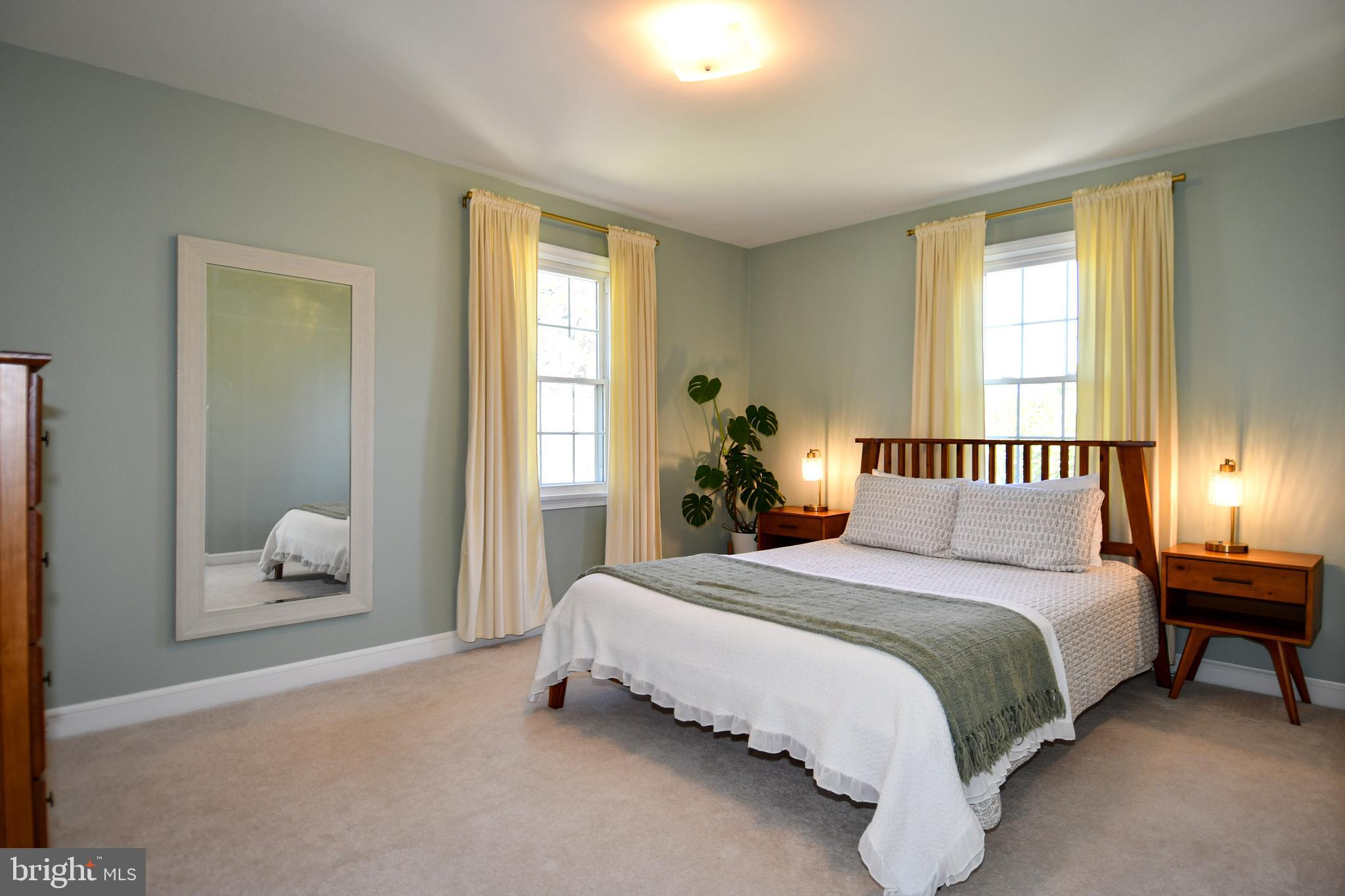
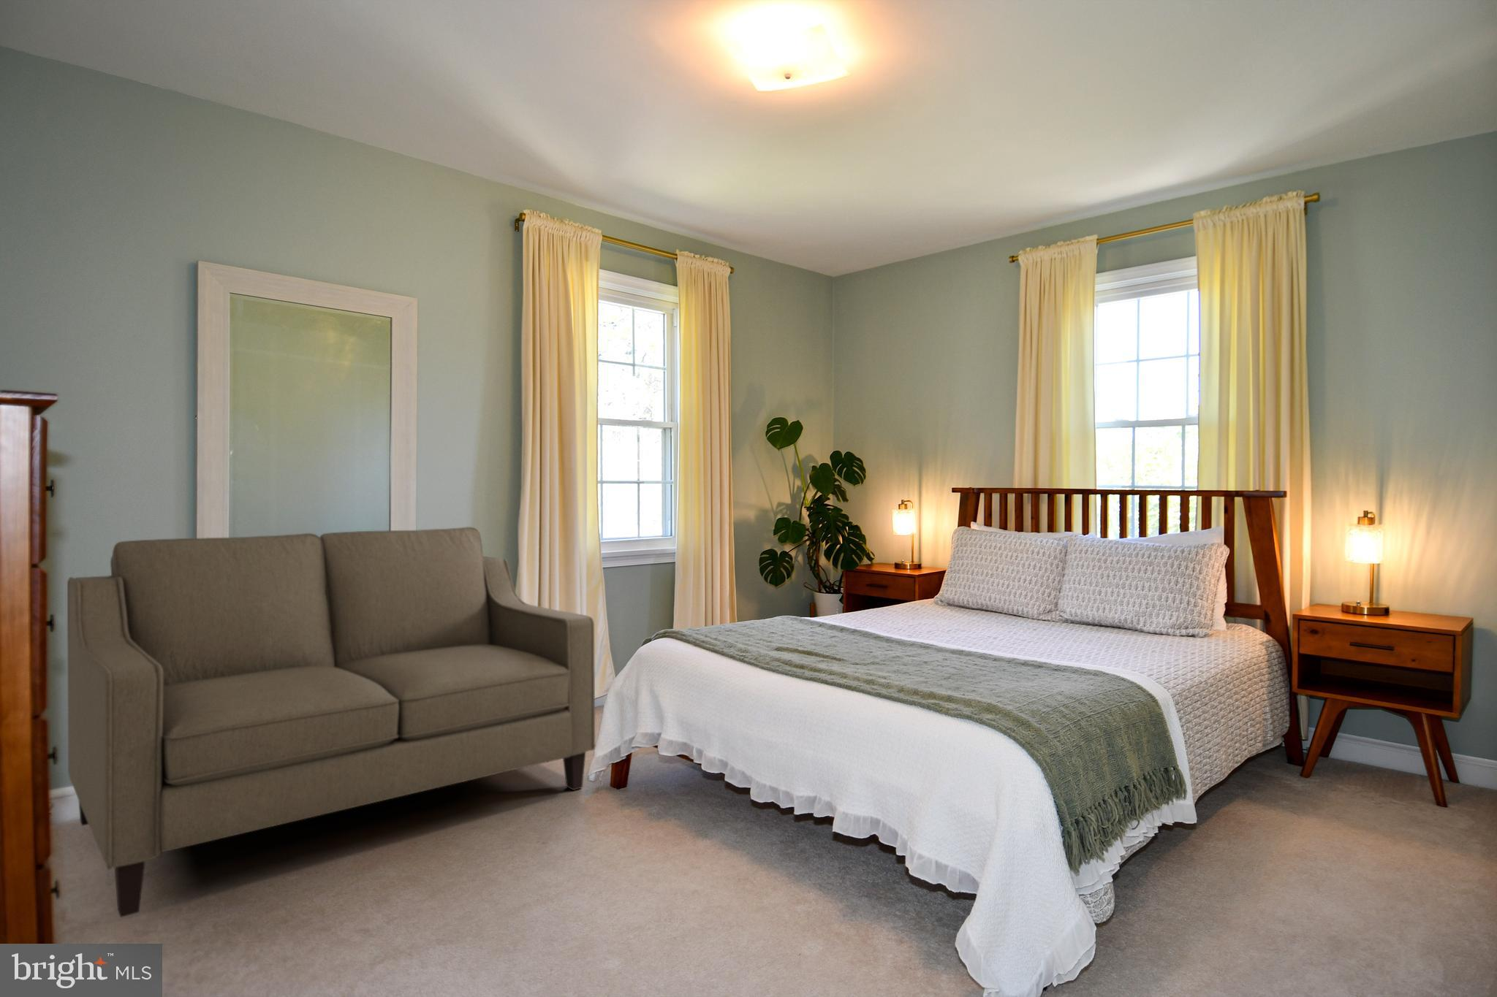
+ sofa (348, 669)
